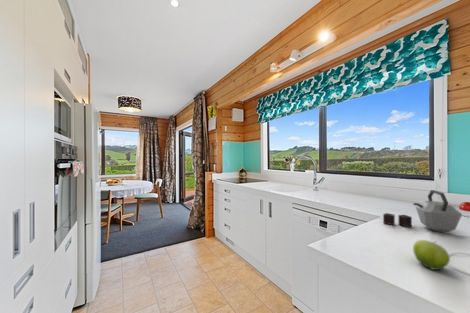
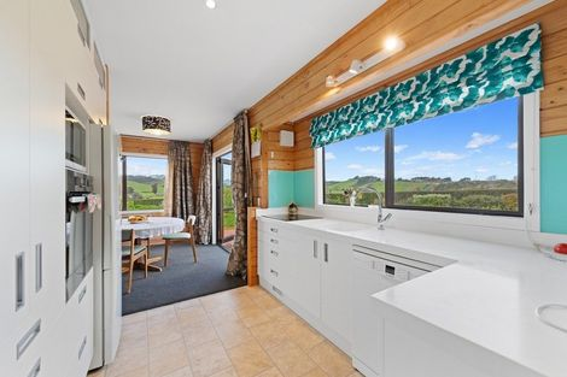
- fruit (430, 253)
- kettle (417, 208)
